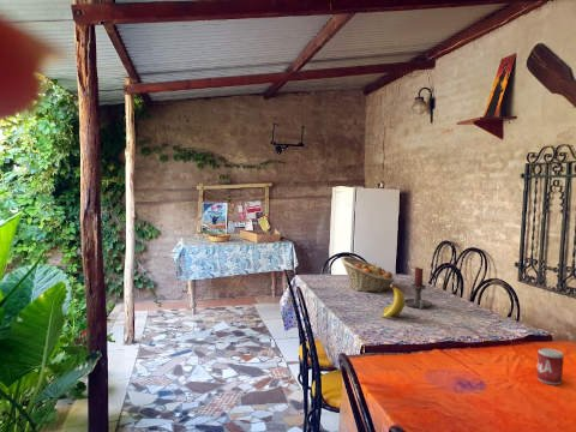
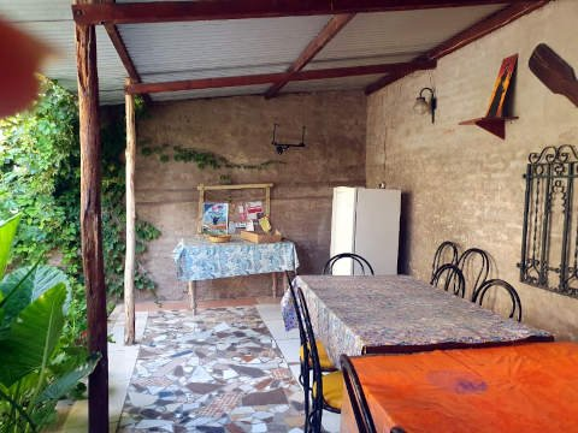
- beverage can (550, 366)
- fruit basket (366, 272)
- banana (394, 300)
- candle holder (419, 287)
